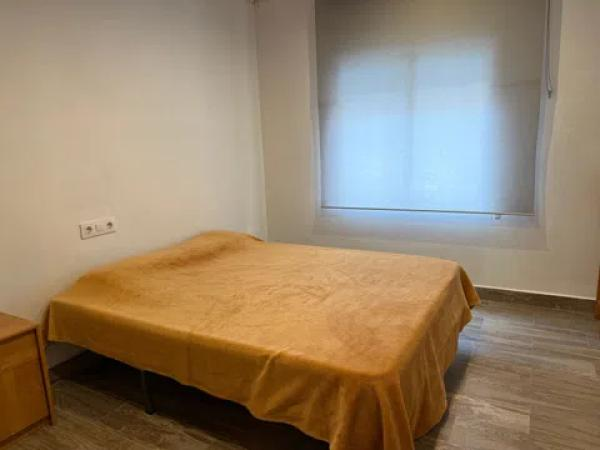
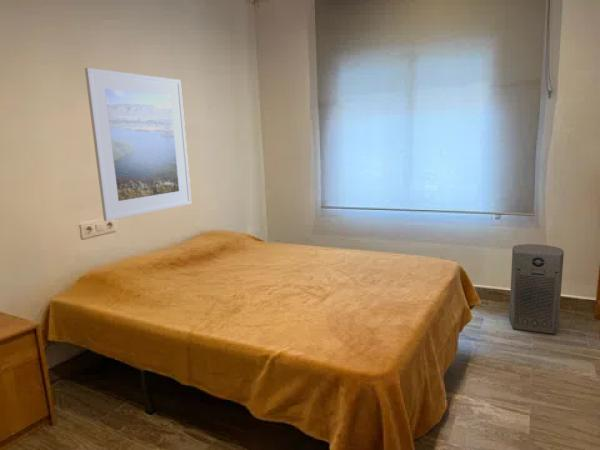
+ fan (535, 285)
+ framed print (145, 145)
